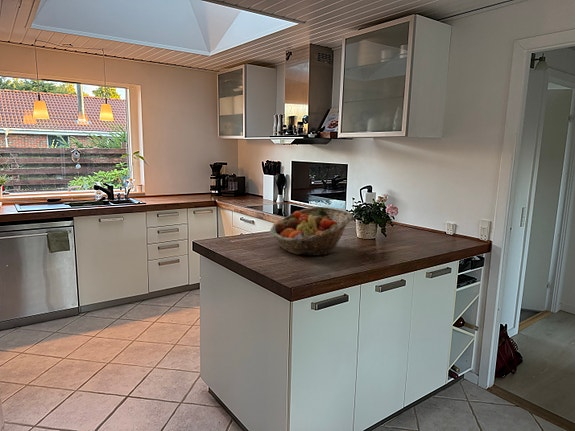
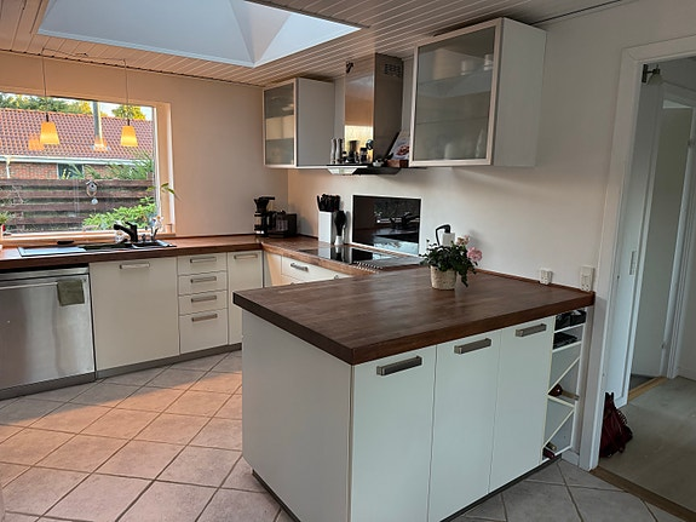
- fruit basket (310, 229)
